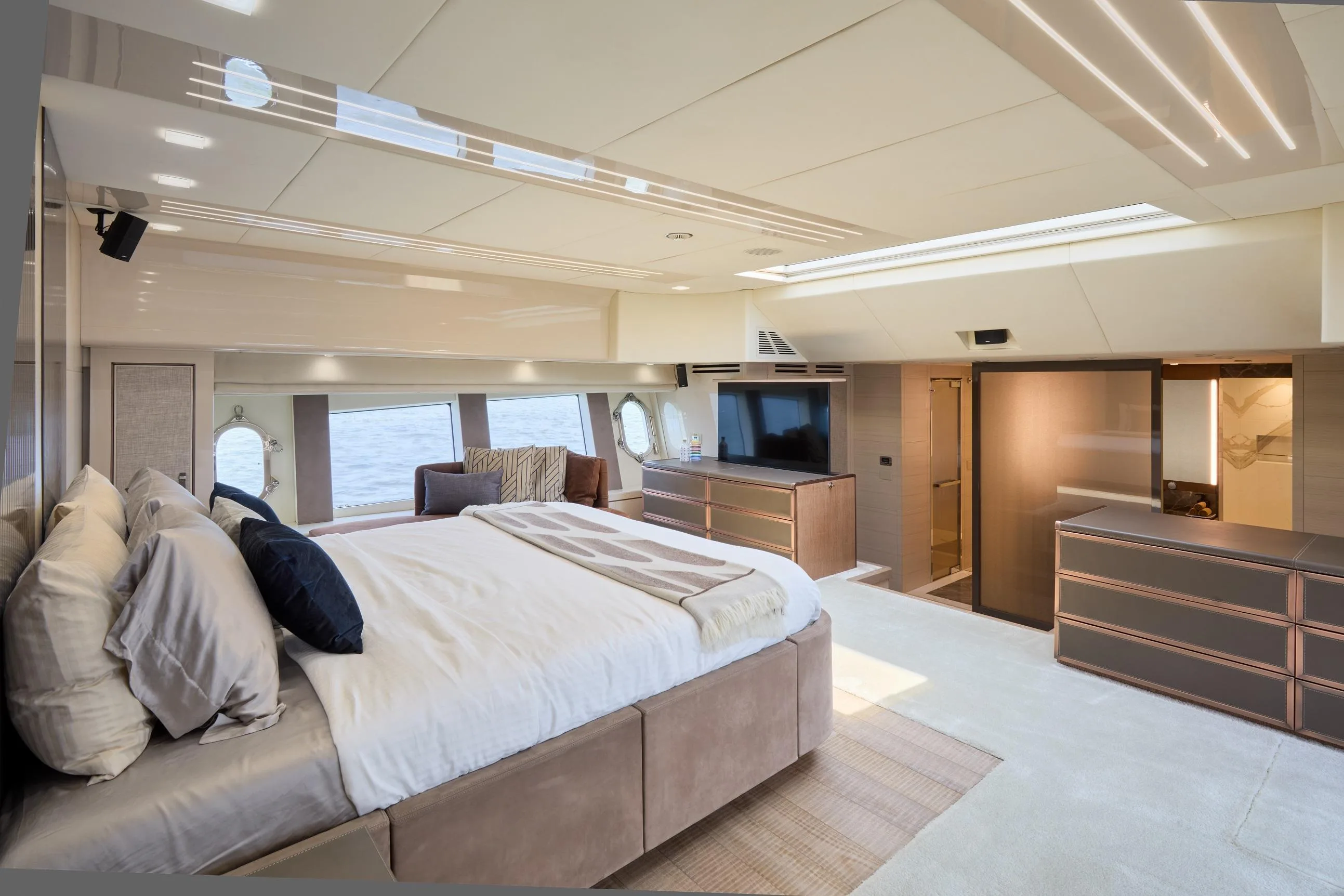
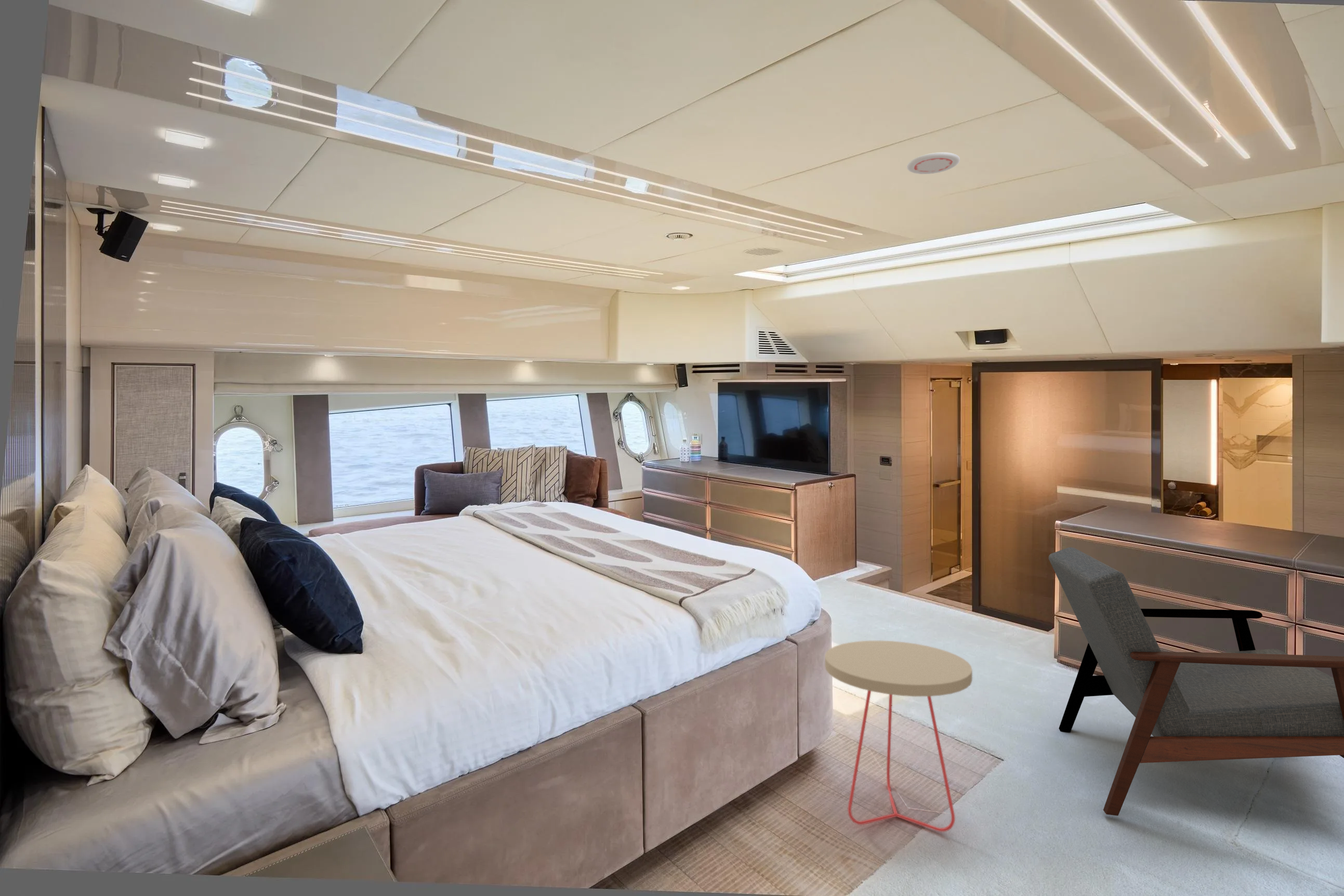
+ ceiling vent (933, 163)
+ armchair (1194, 673)
+ side table (890, 739)
